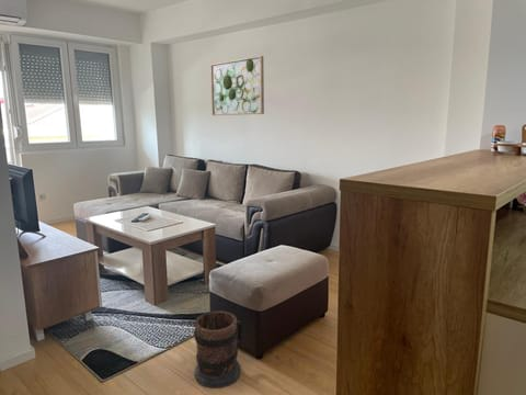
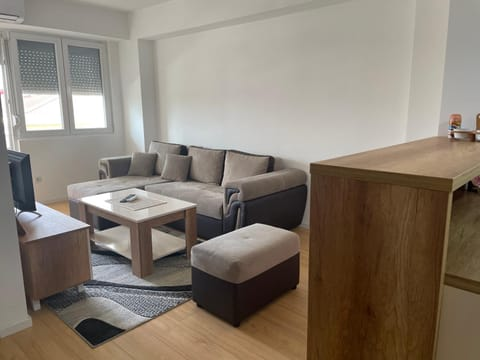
- wall art (235, 88)
- wooden barrel (220, 345)
